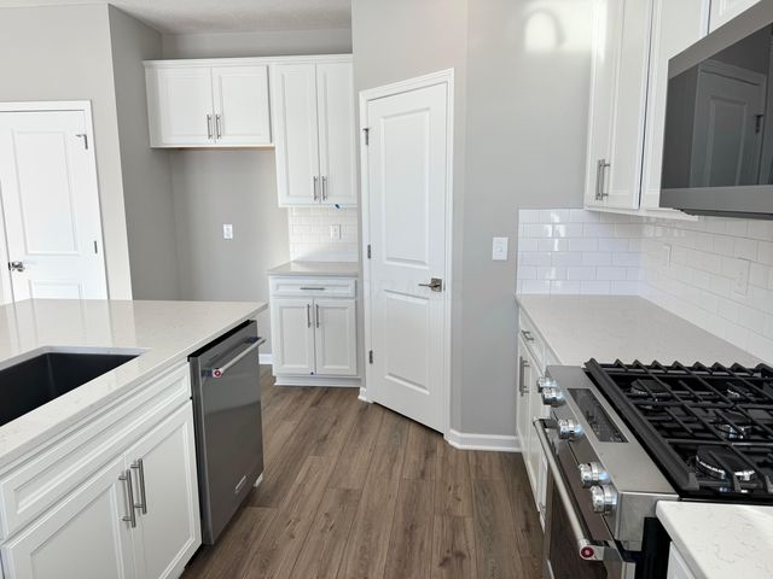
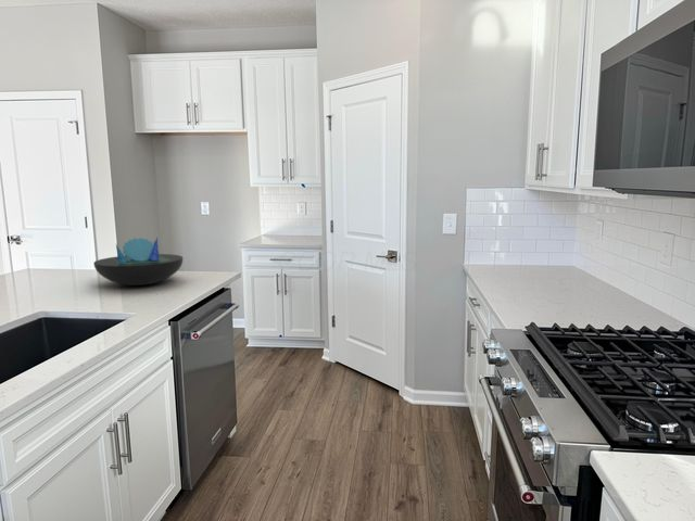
+ decorative bowl (139, 259)
